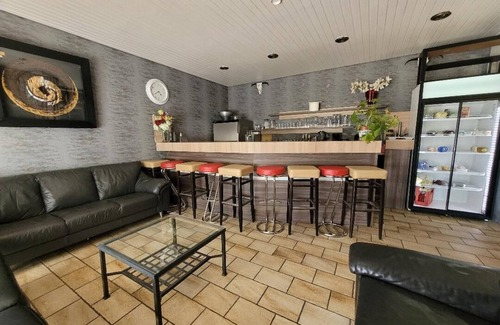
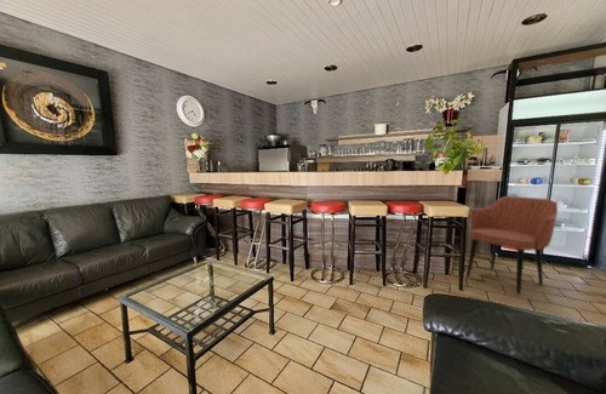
+ armchair (509, 239)
